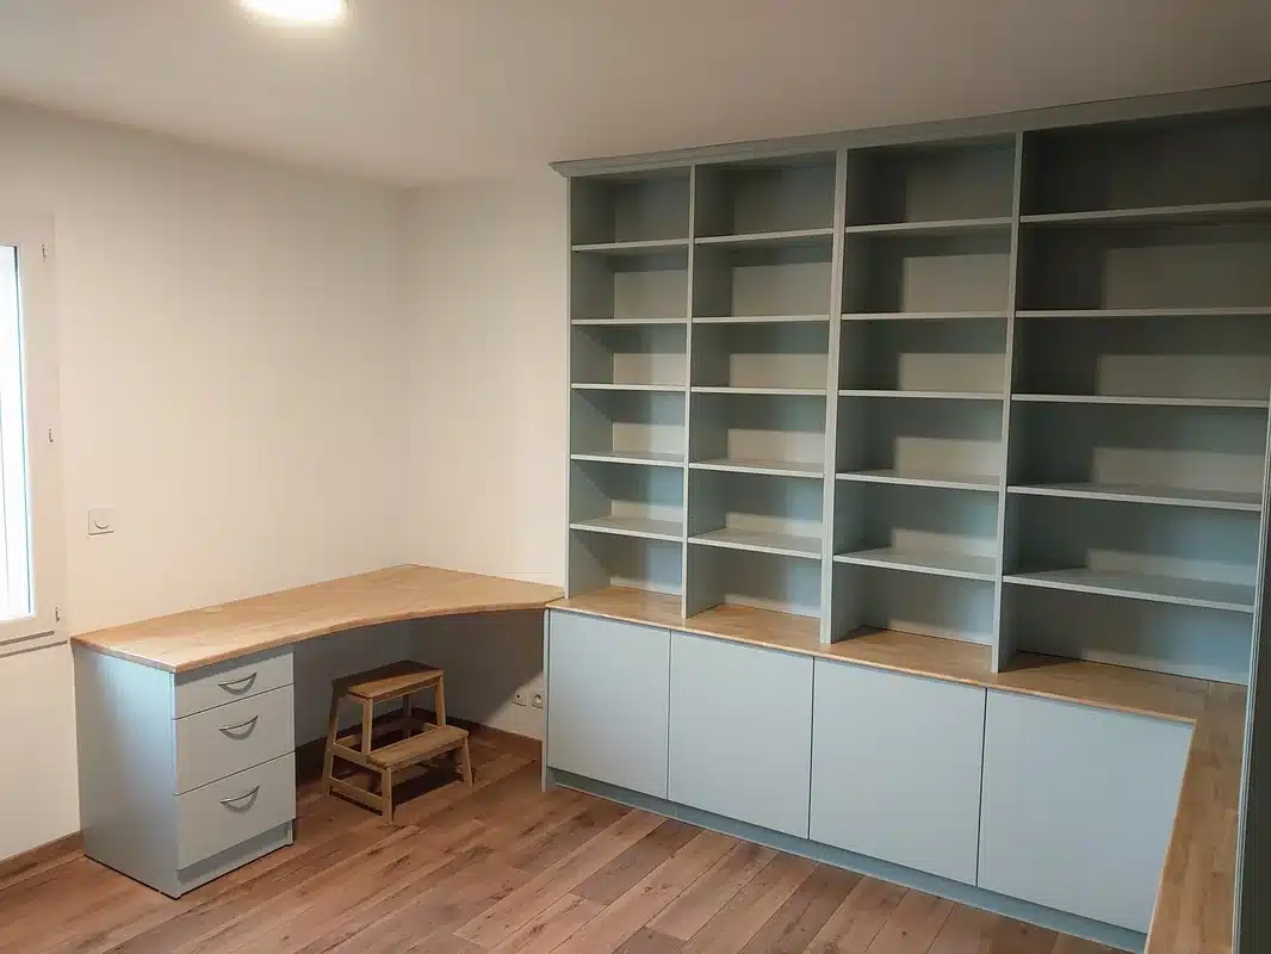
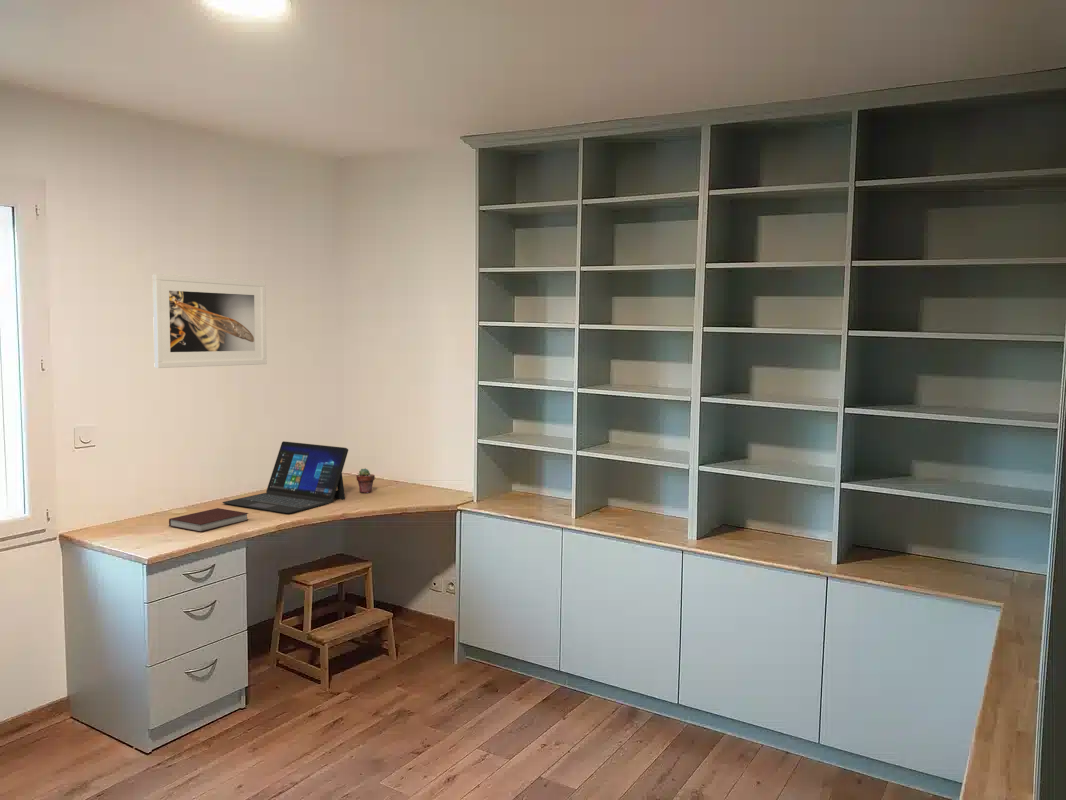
+ potted succulent (365, 480)
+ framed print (213, 322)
+ laptop (286, 475)
+ notebook (209, 519)
